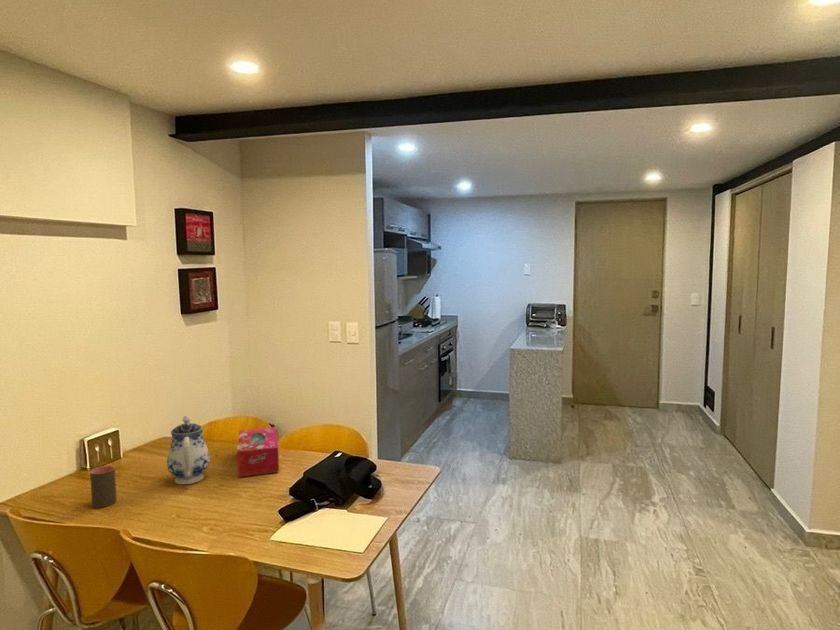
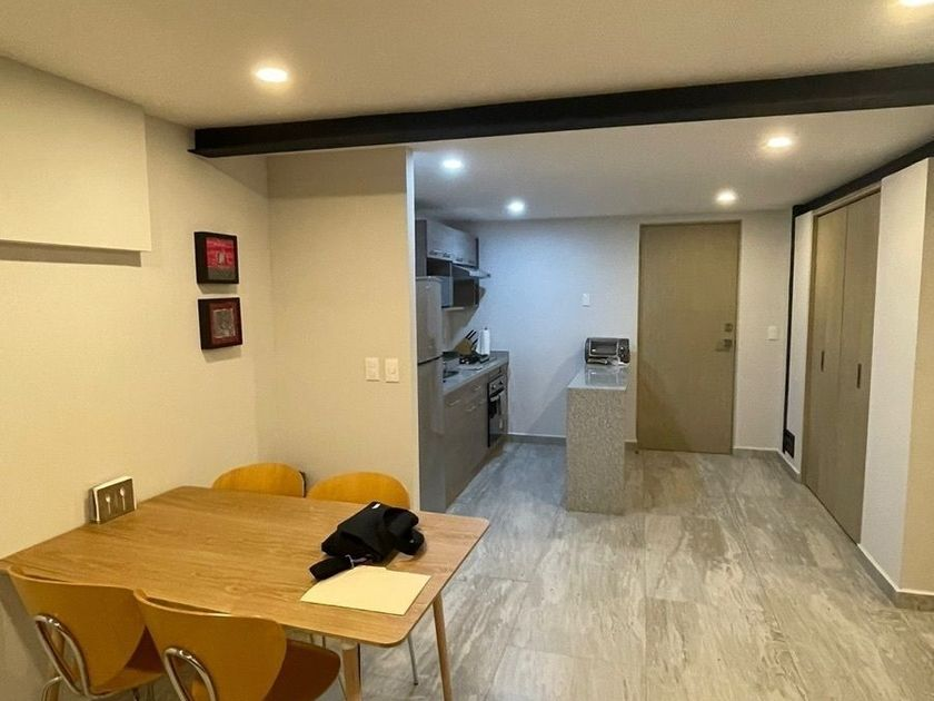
- cup (103, 486)
- tissue box (258, 450)
- teapot (188, 447)
